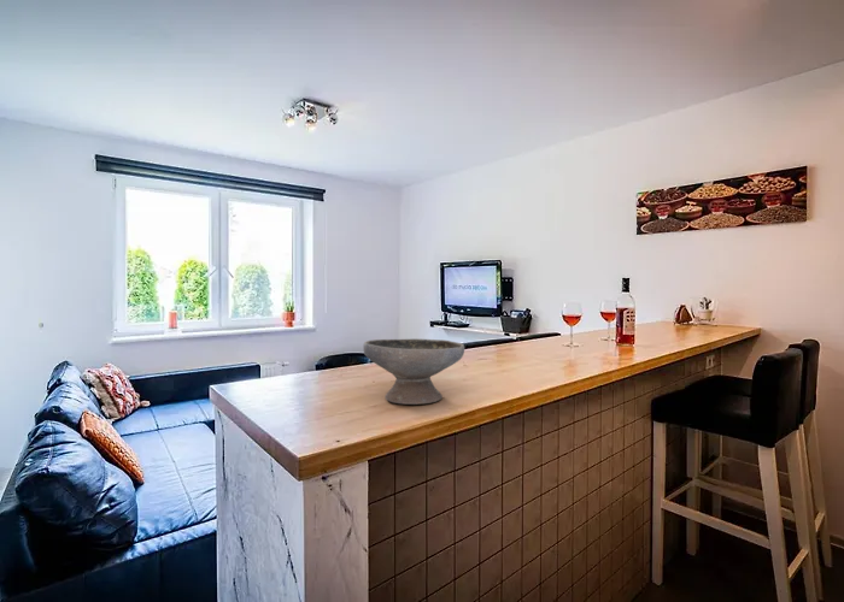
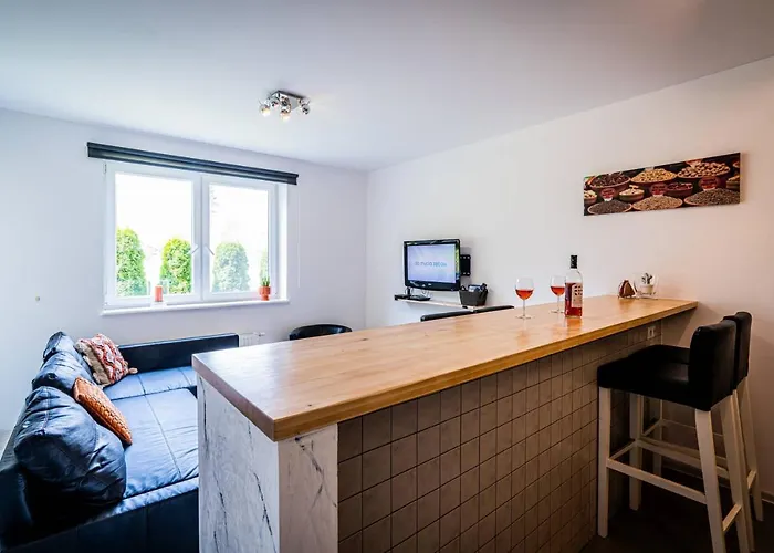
- bowl (414, 368)
